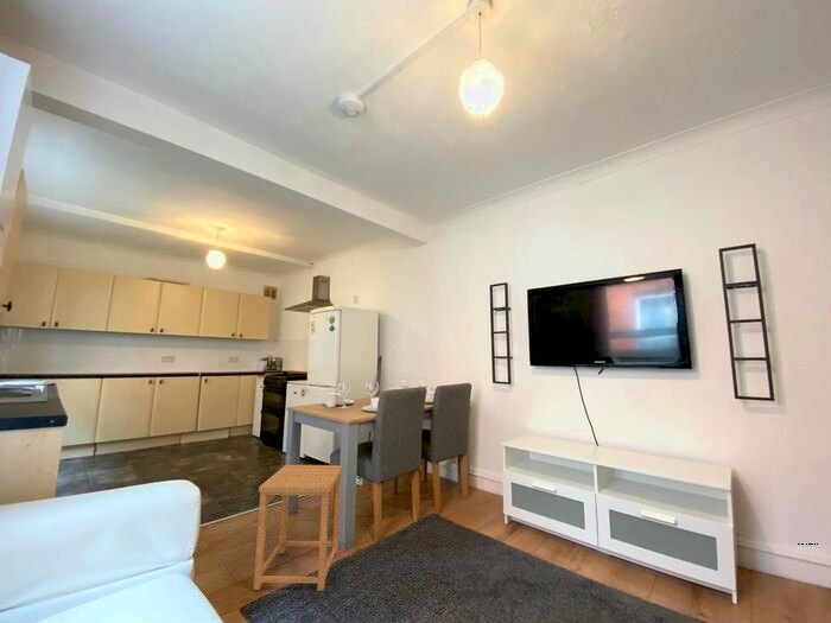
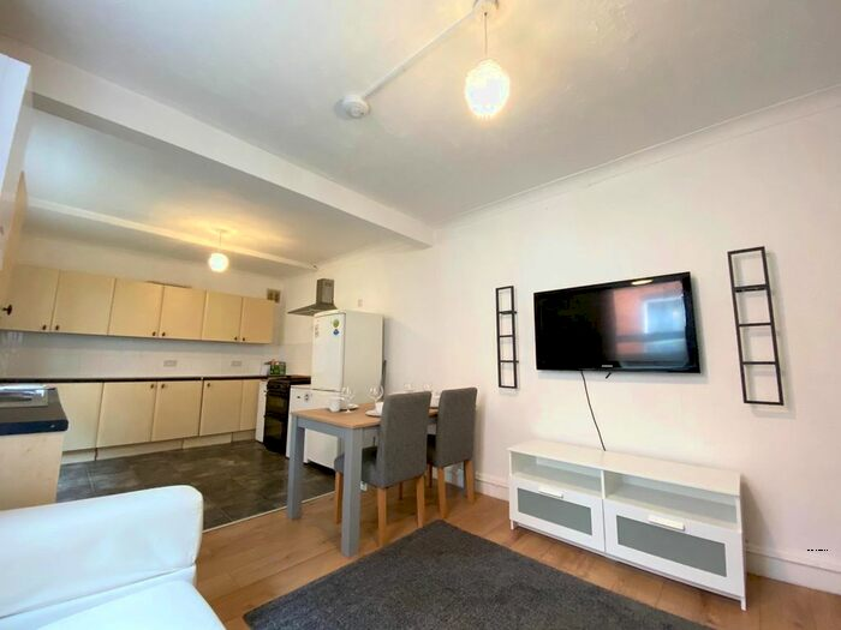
- side table (286, 521)
